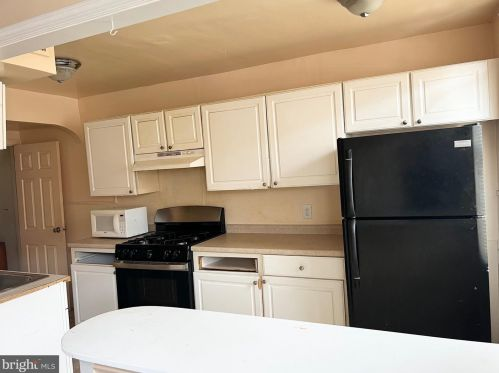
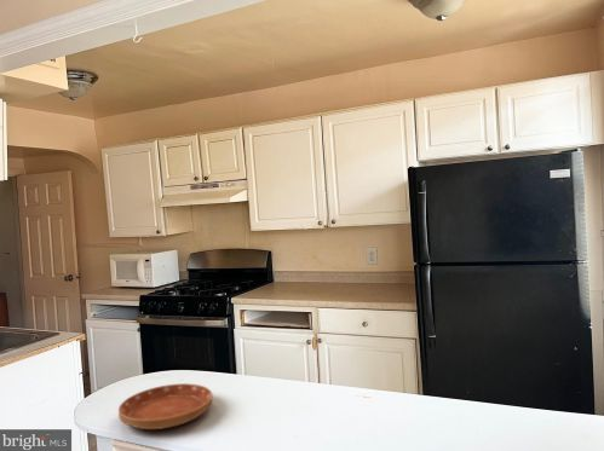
+ saucer (167, 406)
